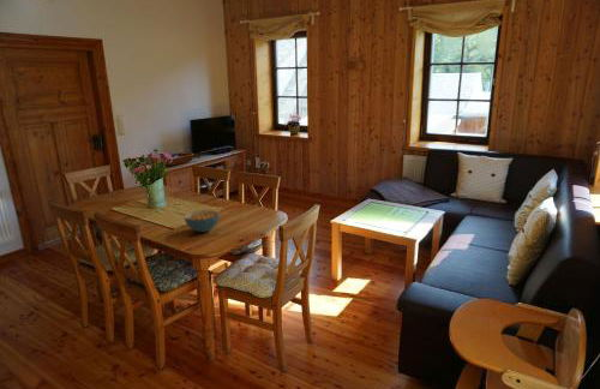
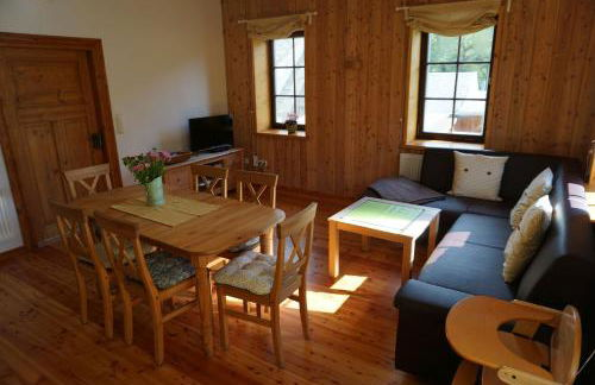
- cereal bowl (202, 222)
